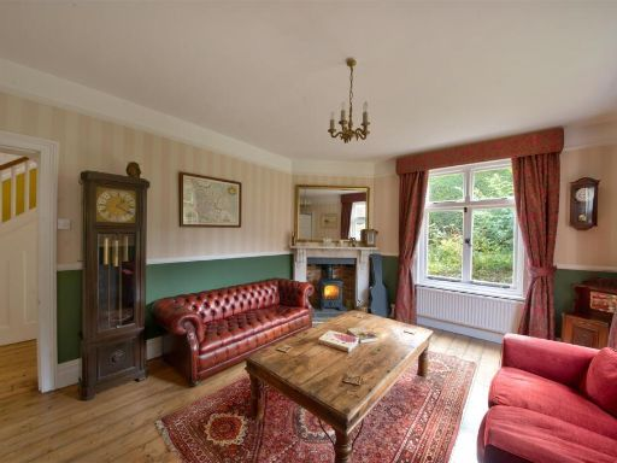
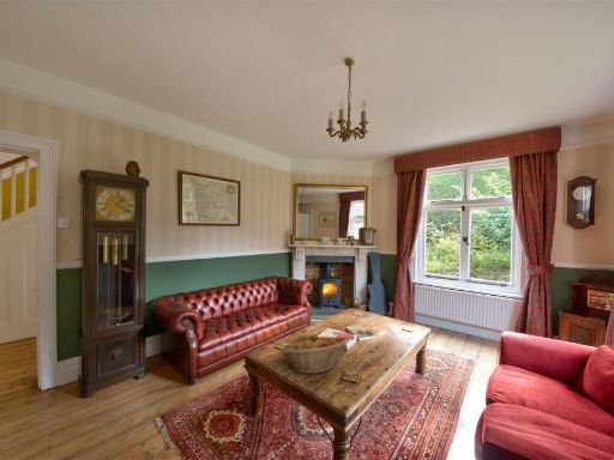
+ fruit basket (314, 350)
